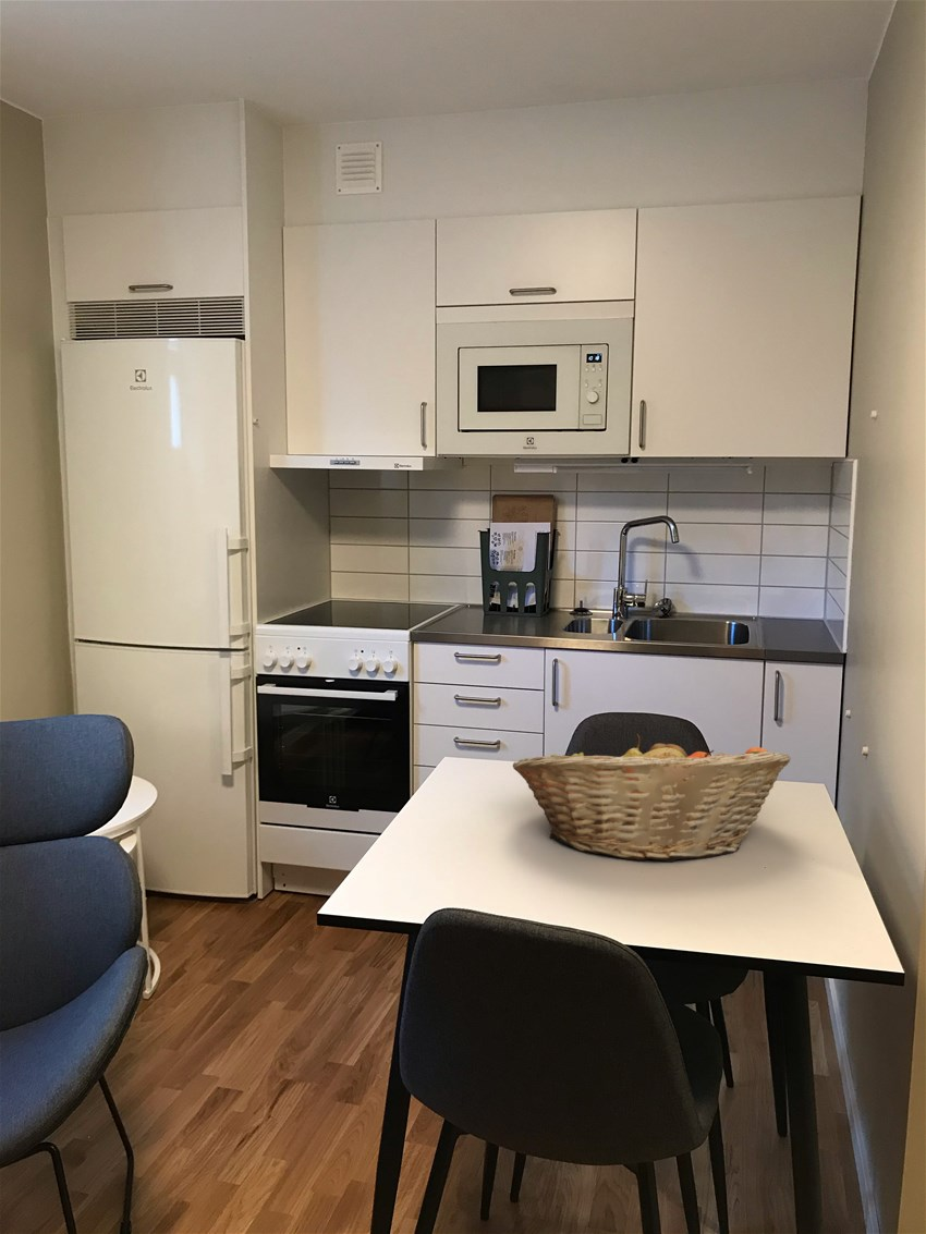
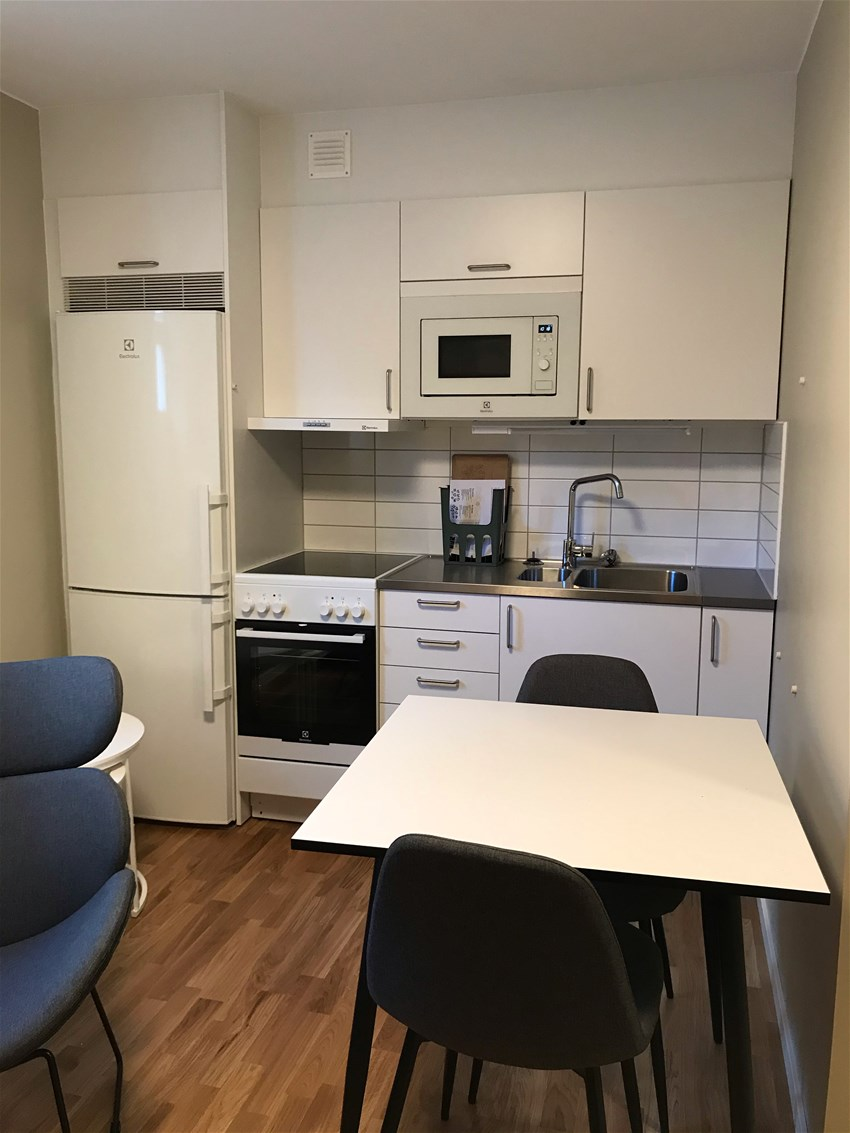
- fruit basket (648, 783)
